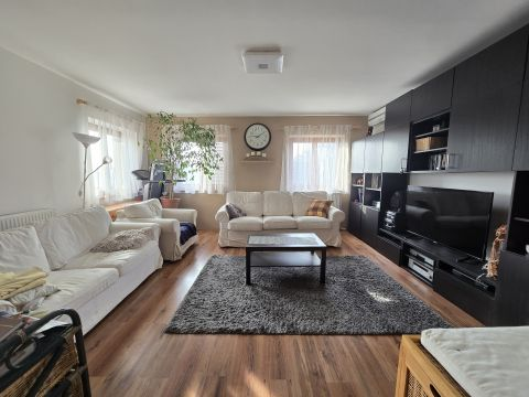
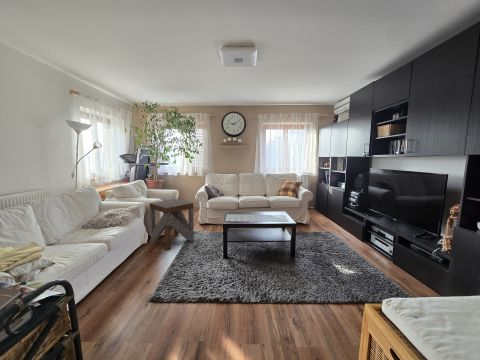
+ side table (172, 222)
